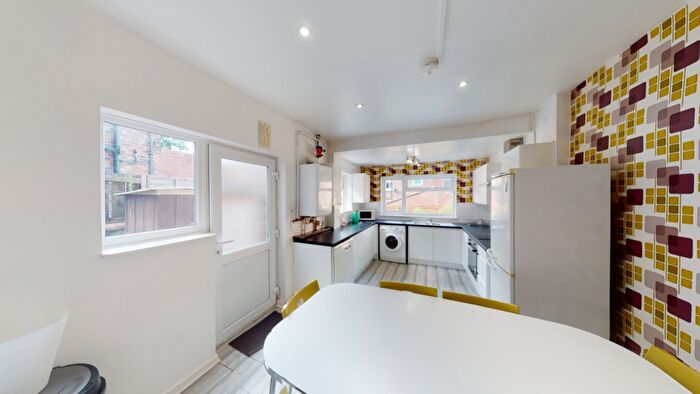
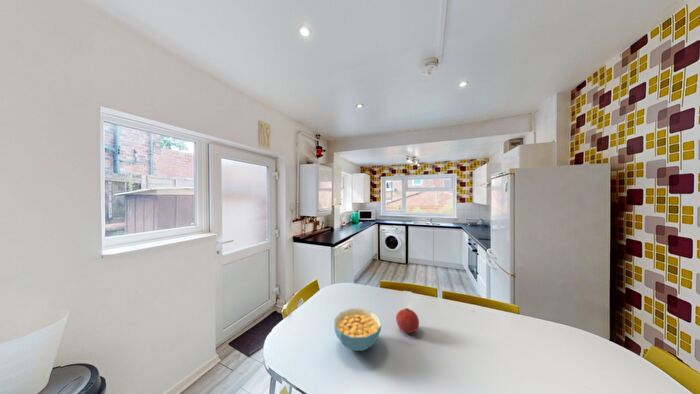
+ cereal bowl (357, 332)
+ fruit (407, 319)
